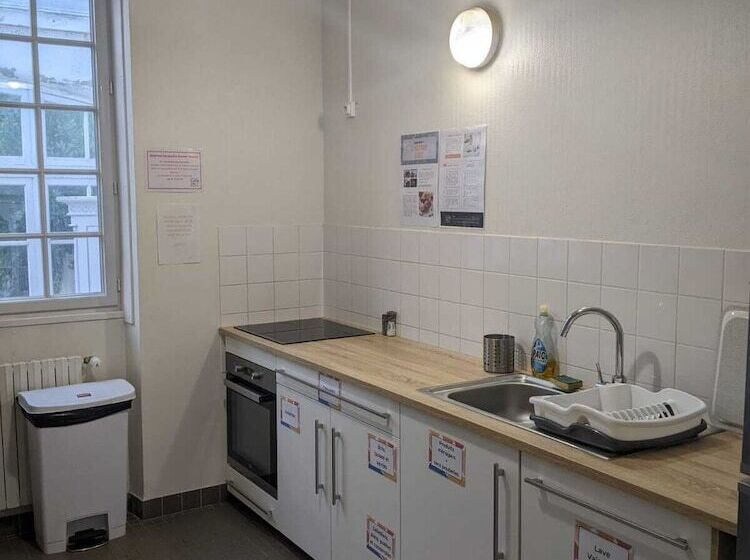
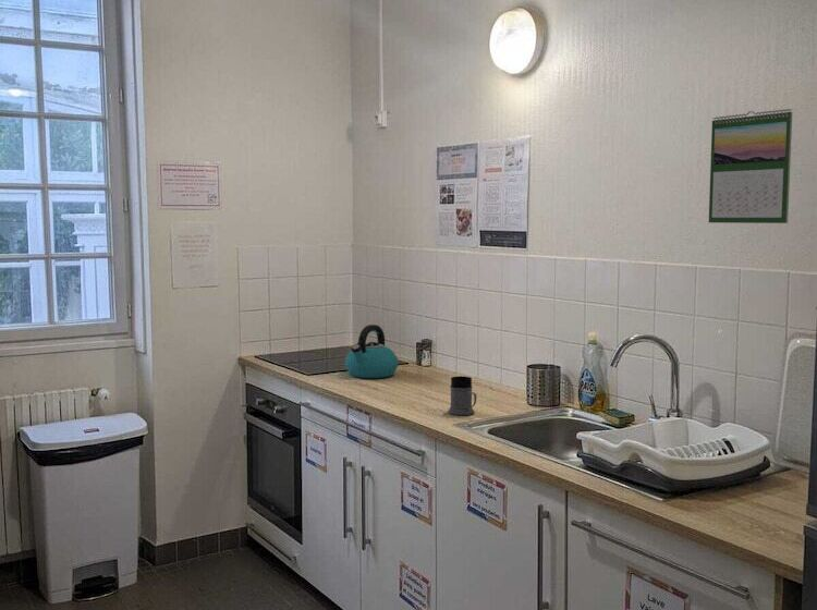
+ kettle (369, 350)
+ calendar (748, 167)
+ mug (464, 395)
